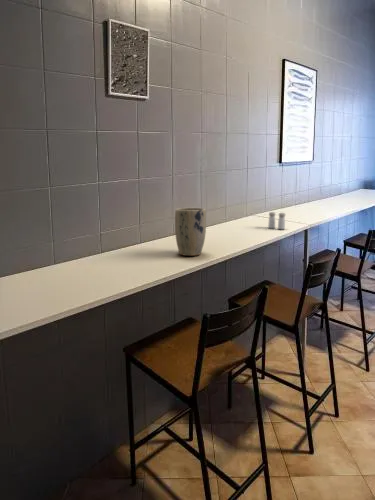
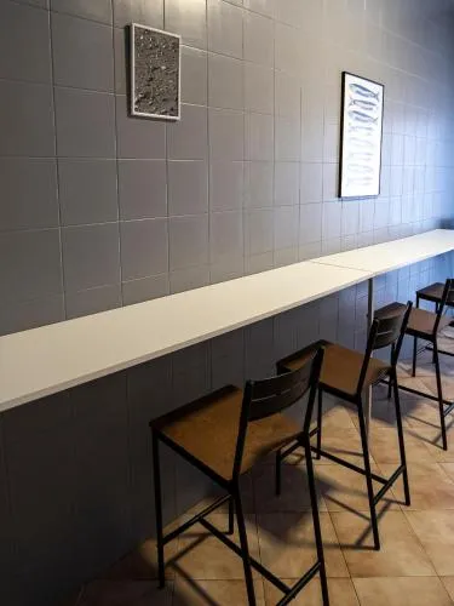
- salt and pepper shaker (278, 220)
- plant pot (190, 231)
